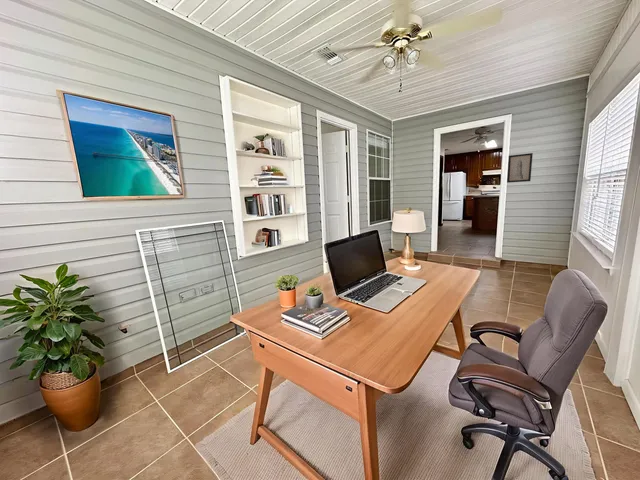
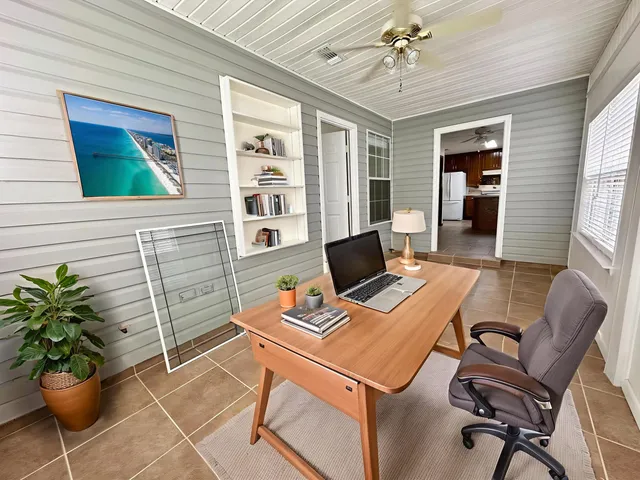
- wall art (519, 168)
